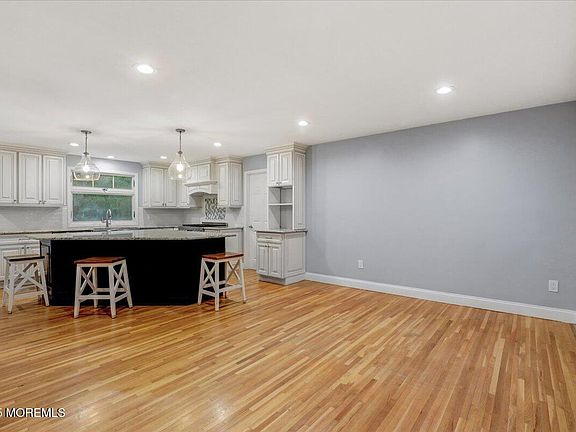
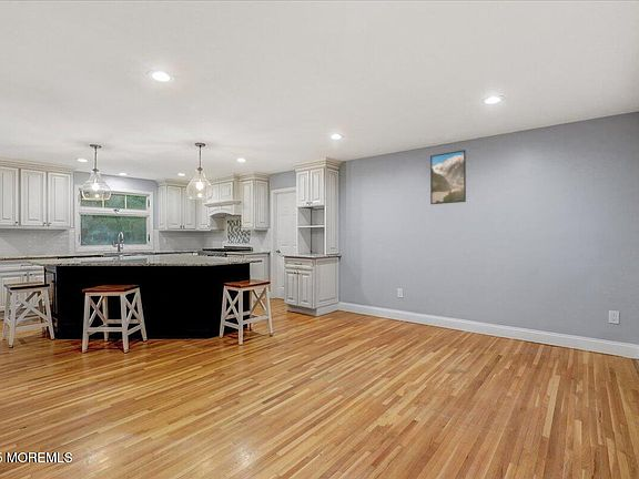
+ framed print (447, 177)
